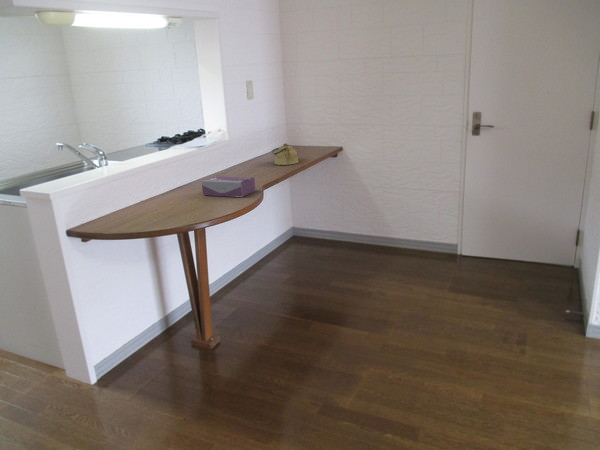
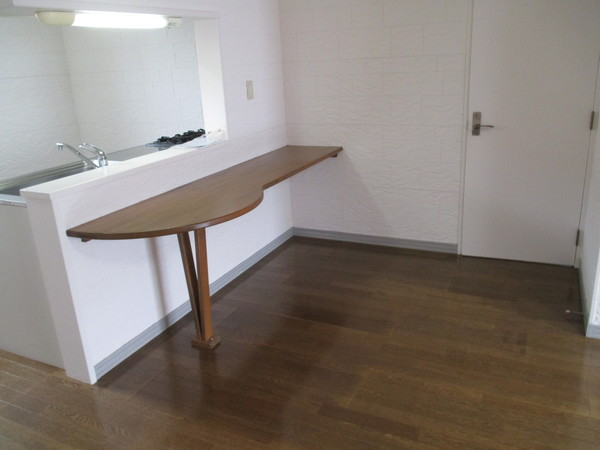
- tissue box (228, 185)
- kettle (285, 153)
